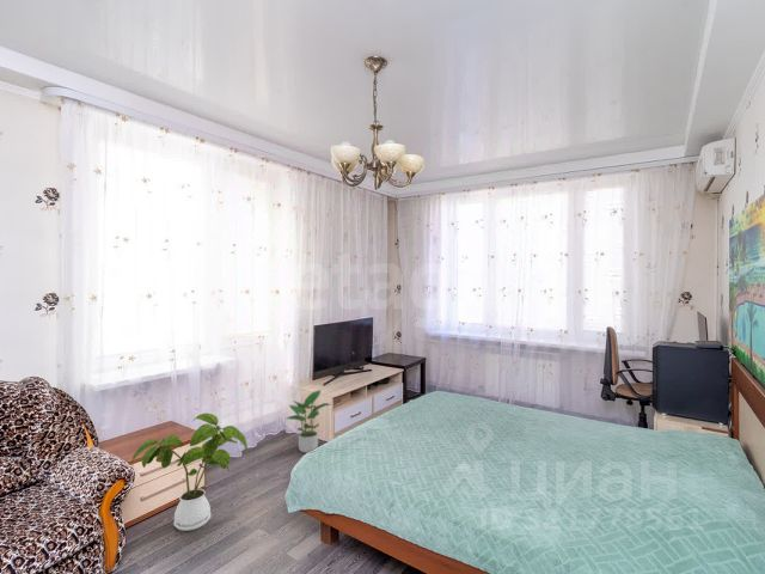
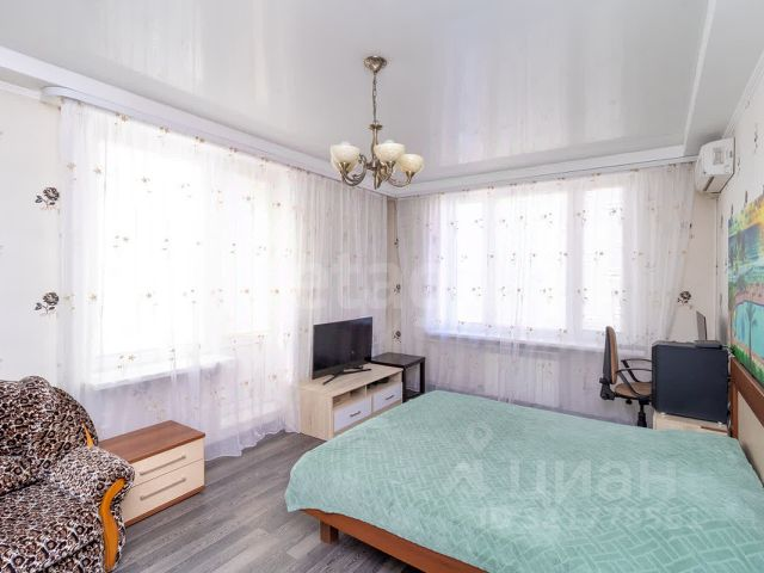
- house plant (204, 469)
- potted plant (305, 421)
